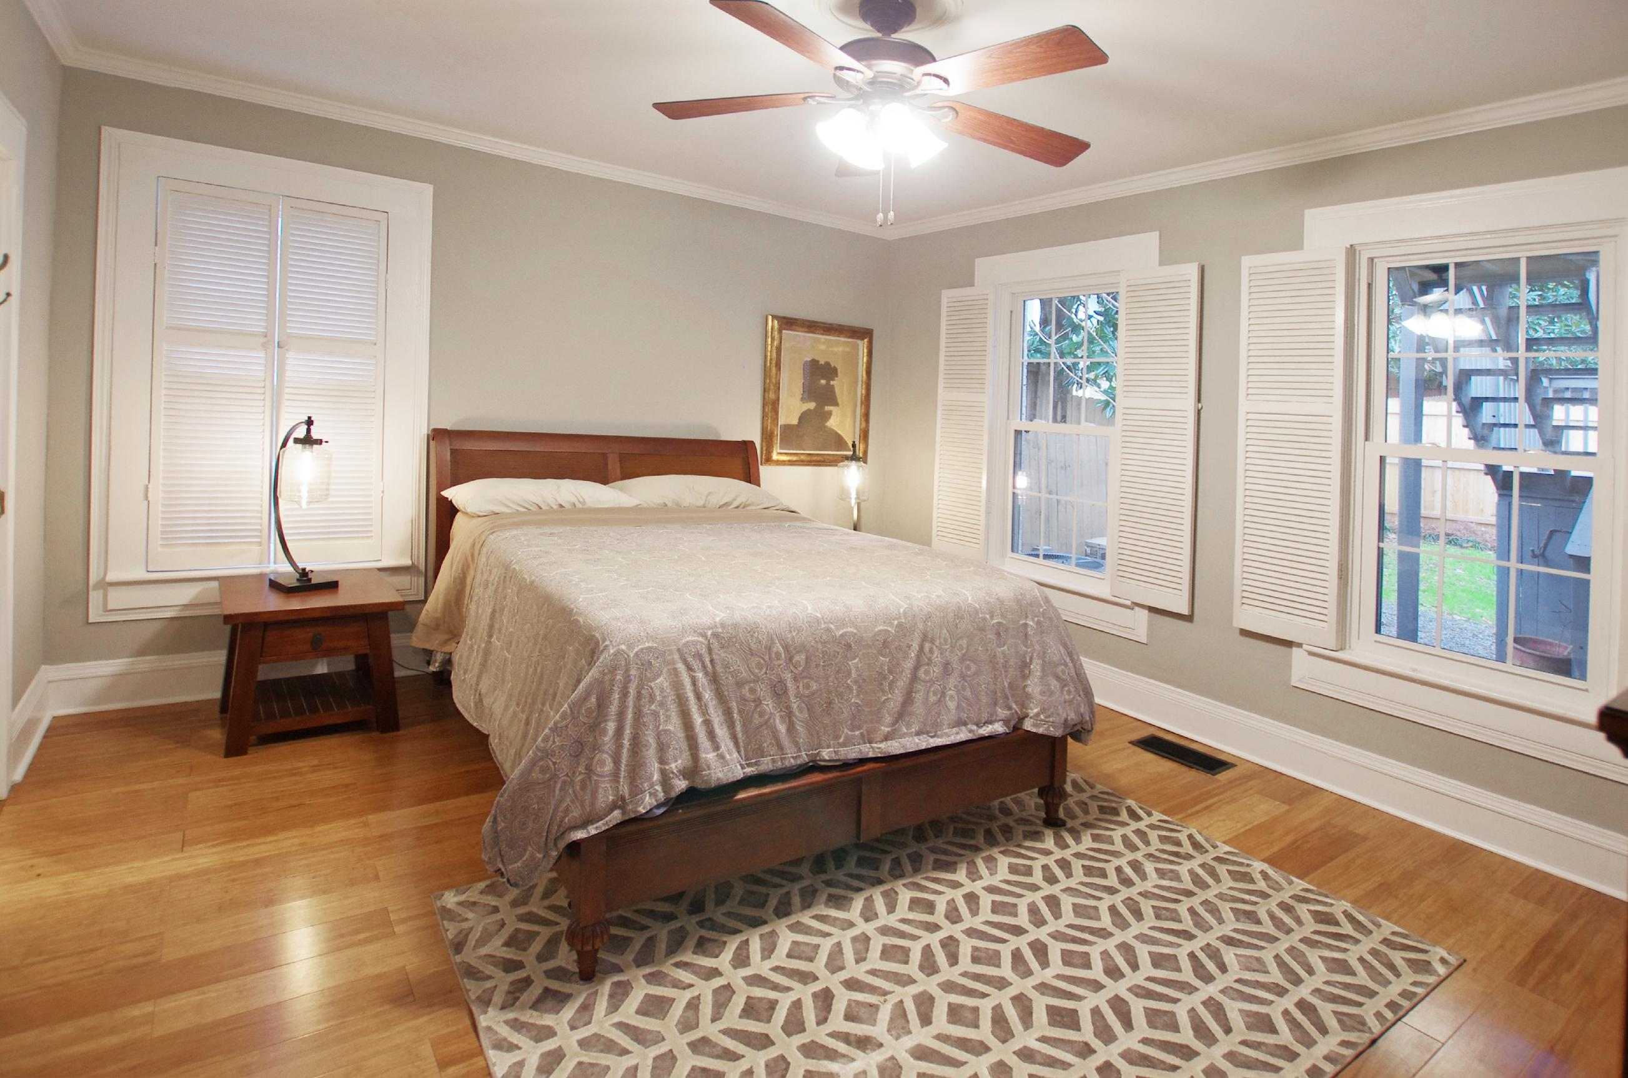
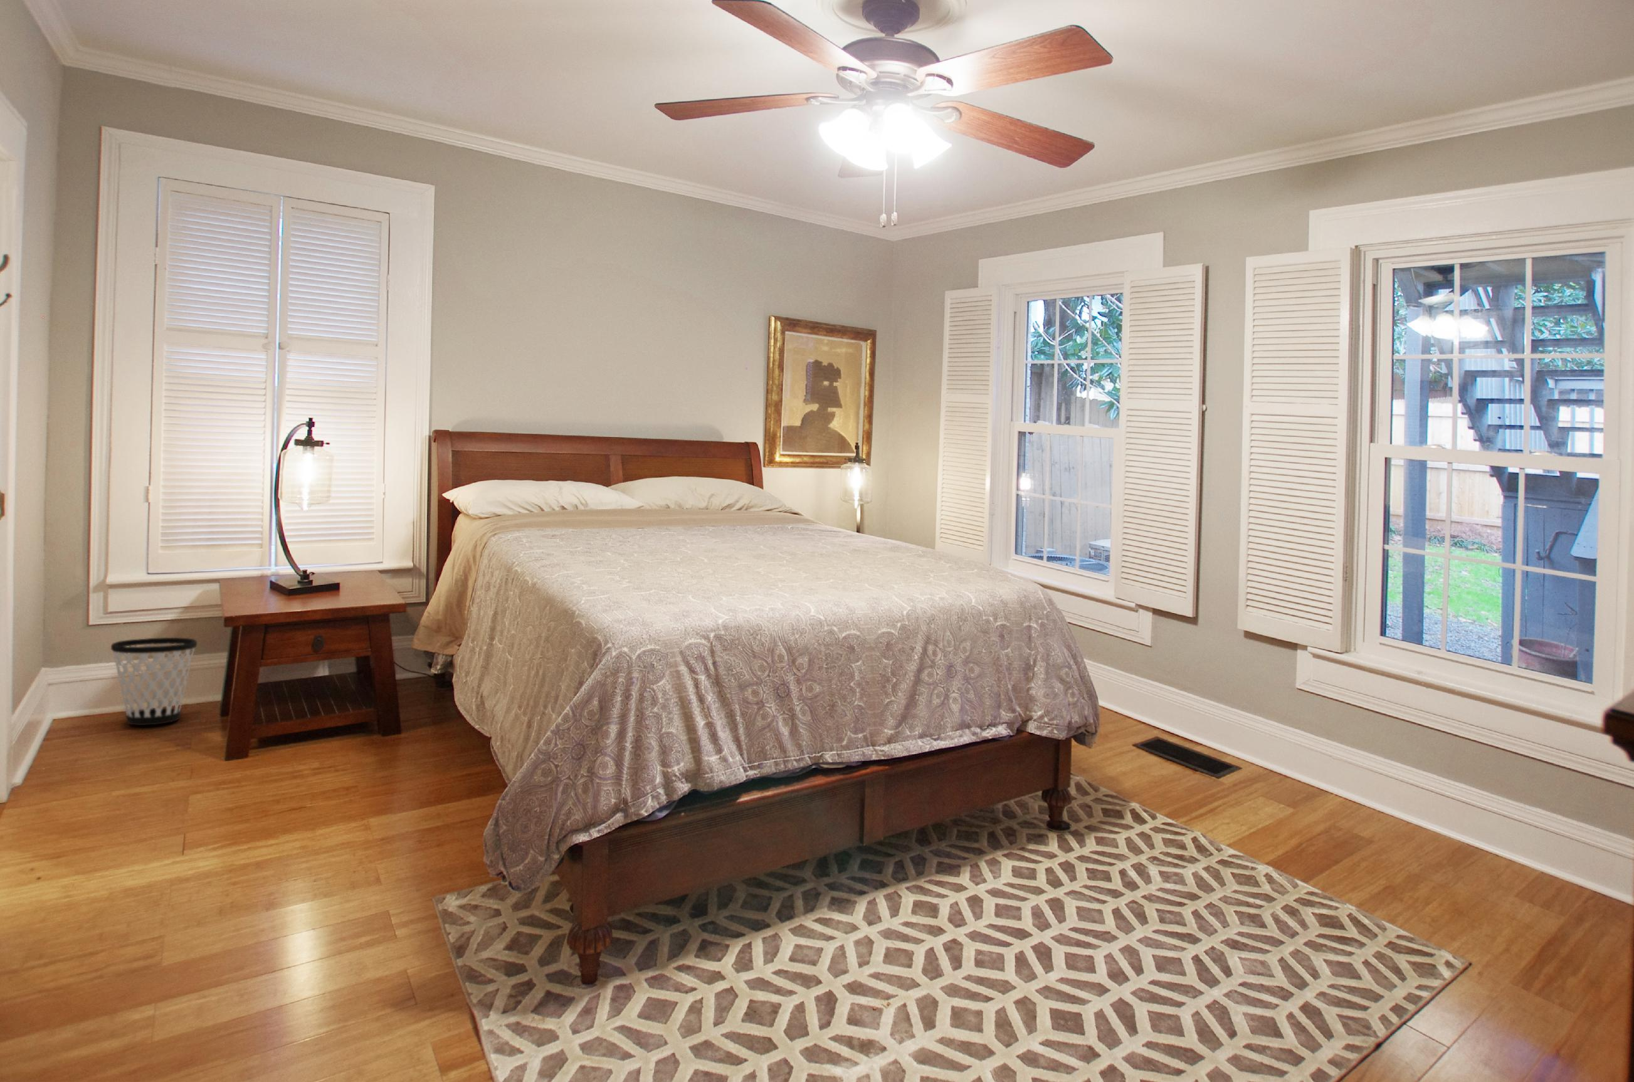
+ wastebasket (155, 681)
